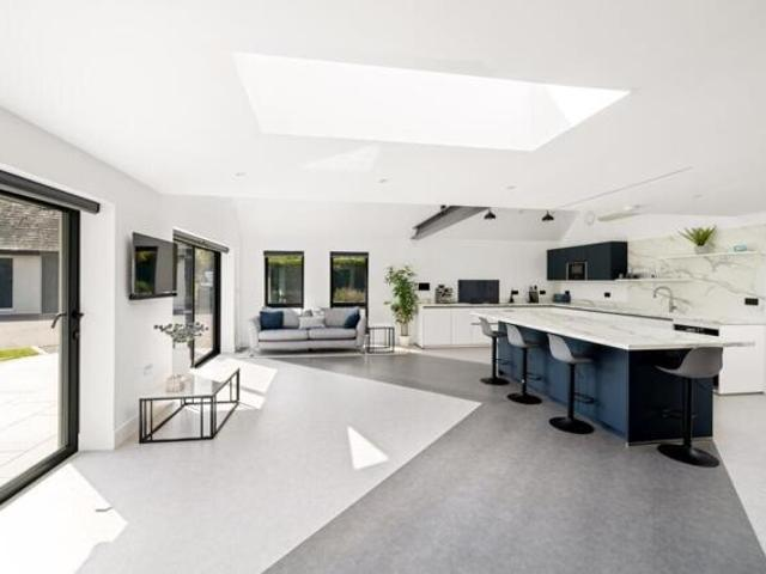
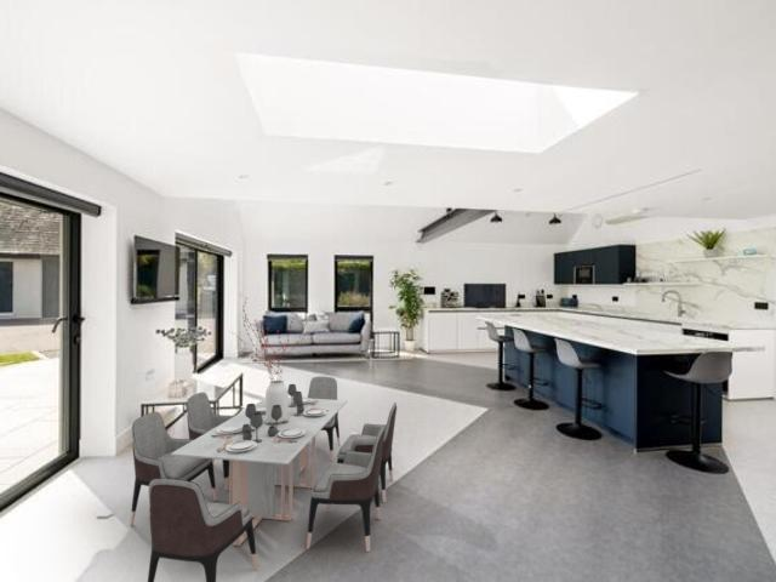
+ dining table (275, 398)
